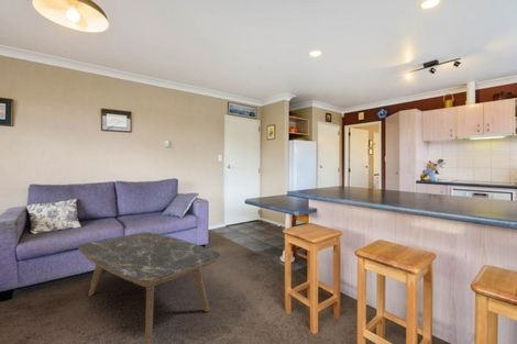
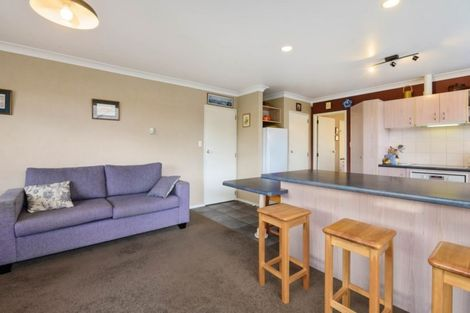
- coffee table (145, 275)
